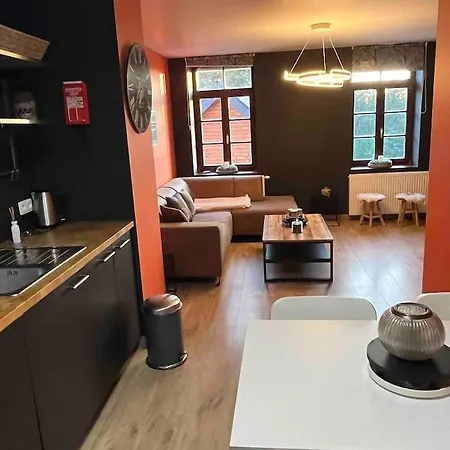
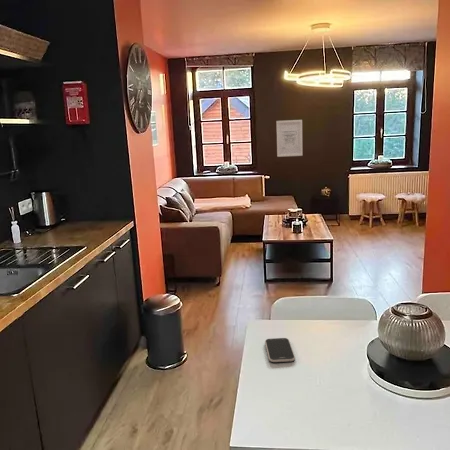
+ smartphone (279, 349)
+ wall art (289, 138)
